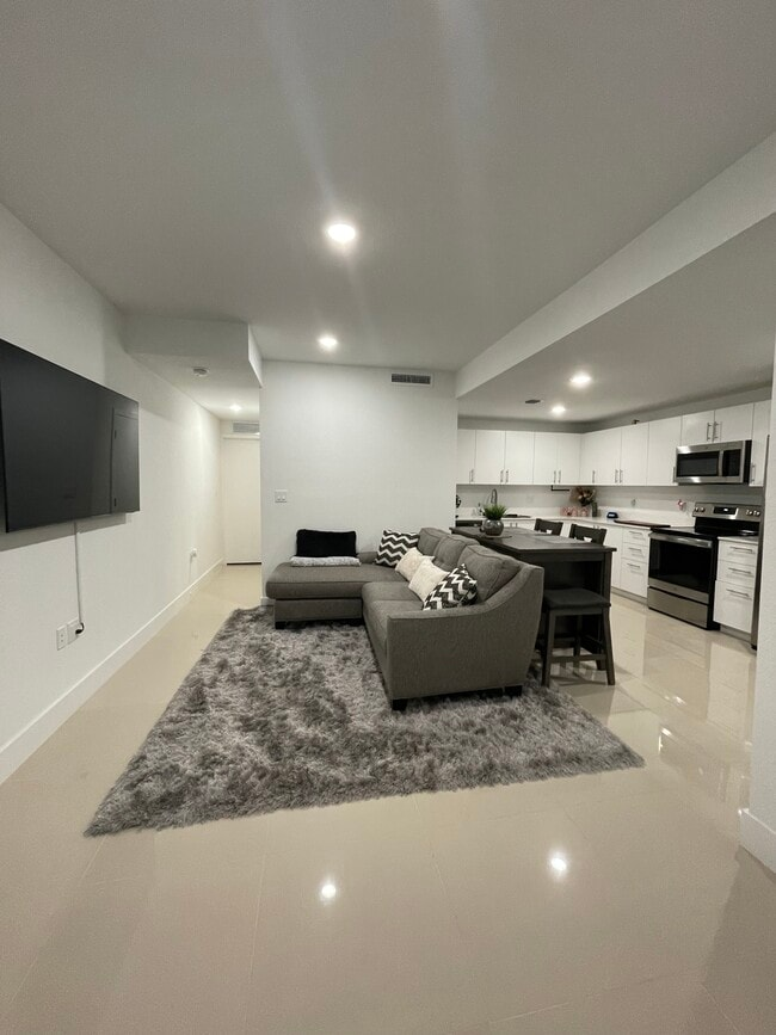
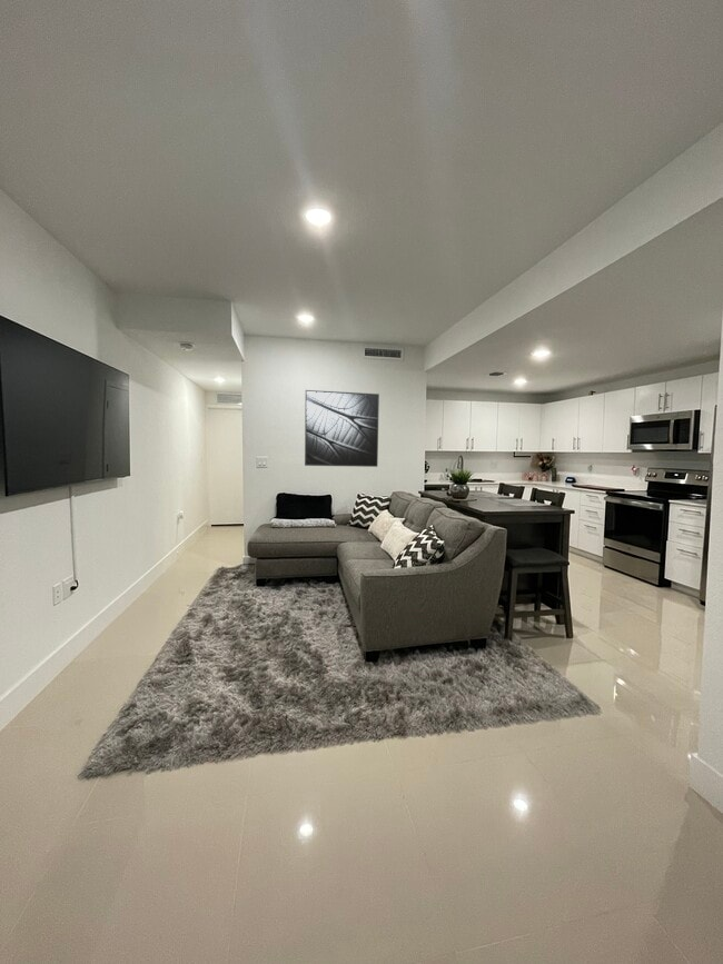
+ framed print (341, 429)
